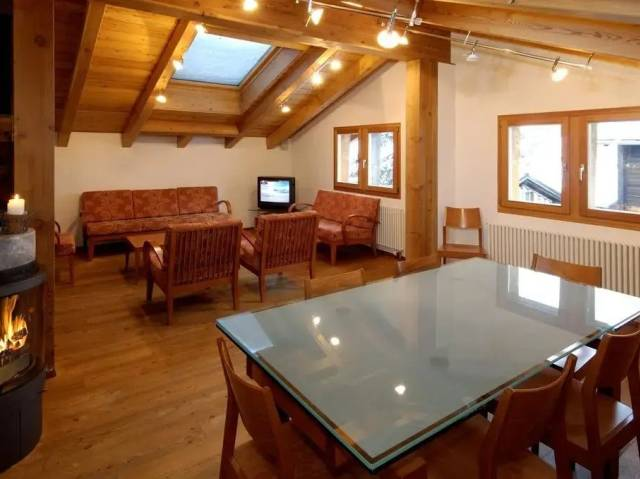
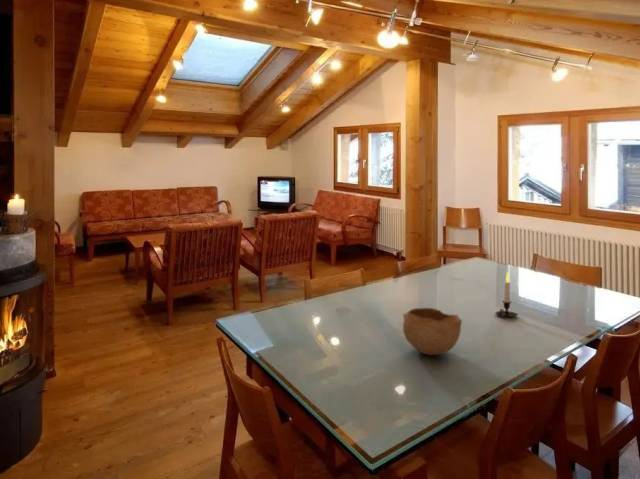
+ bowl (429, 332)
+ candle (505, 293)
